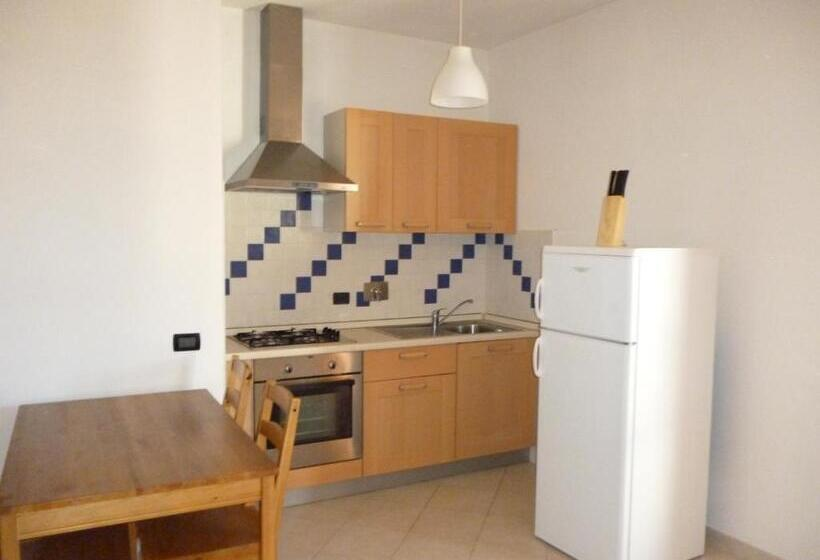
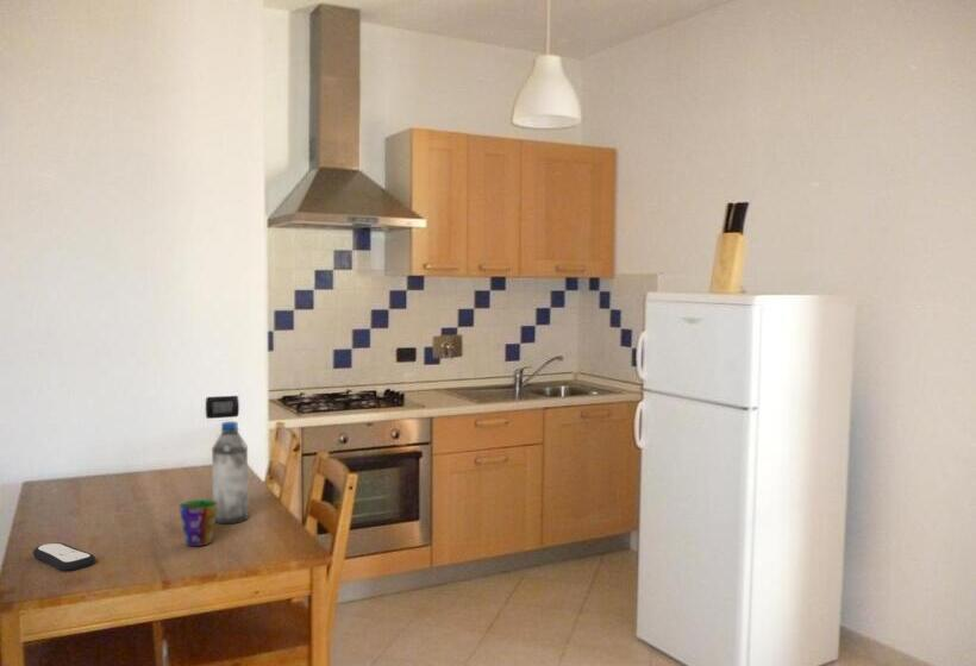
+ remote control (62, 555)
+ water bottle (230, 471)
+ cup (199, 524)
